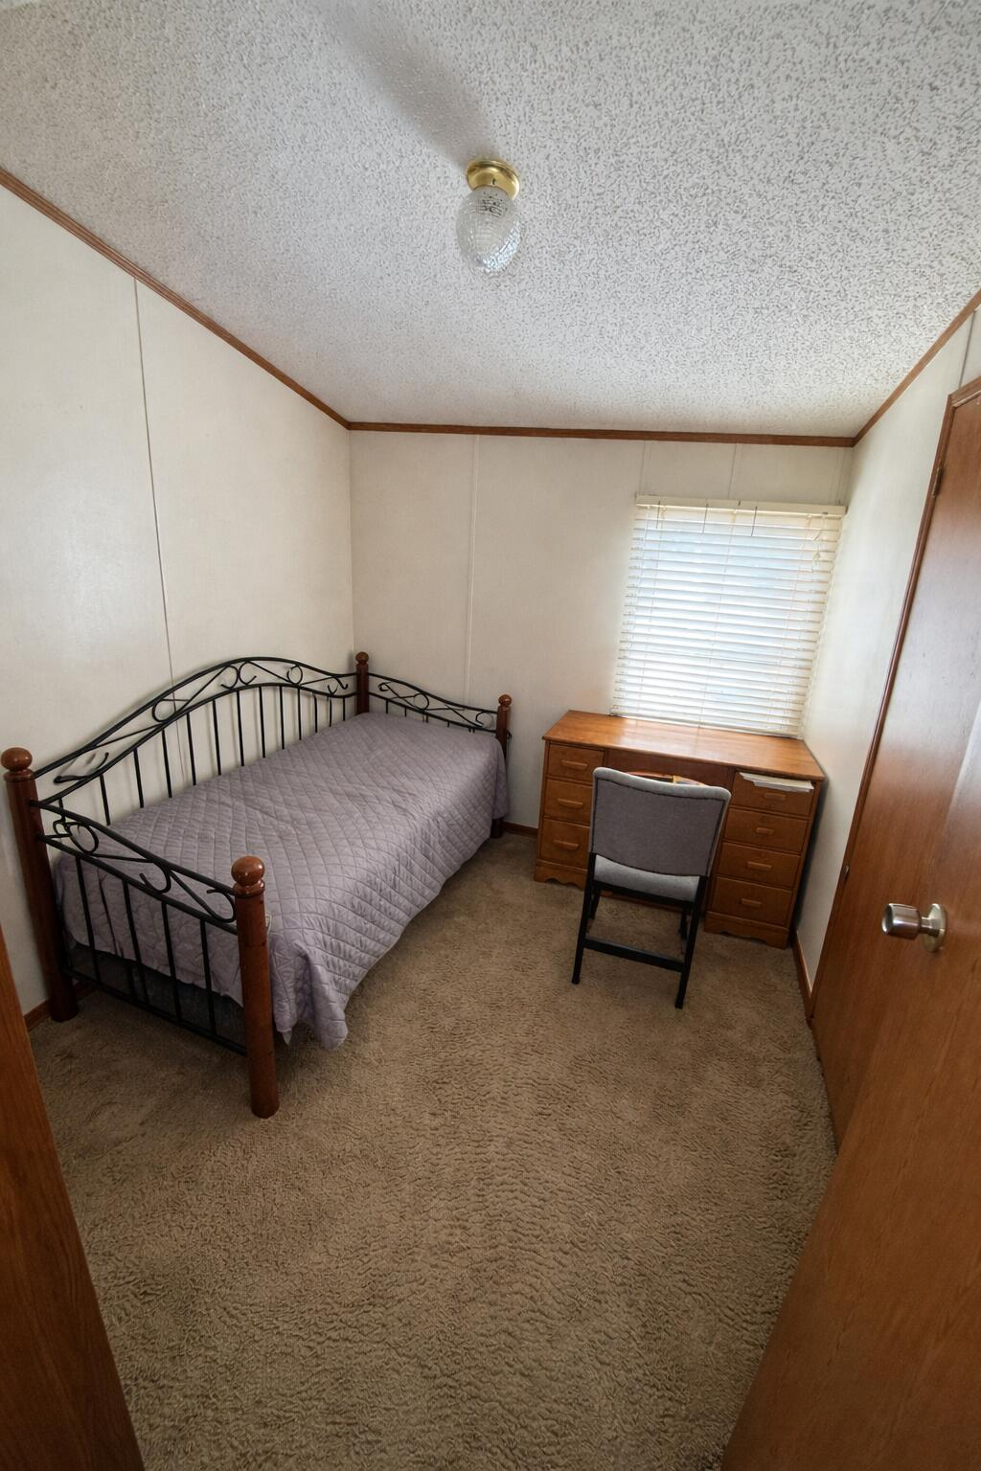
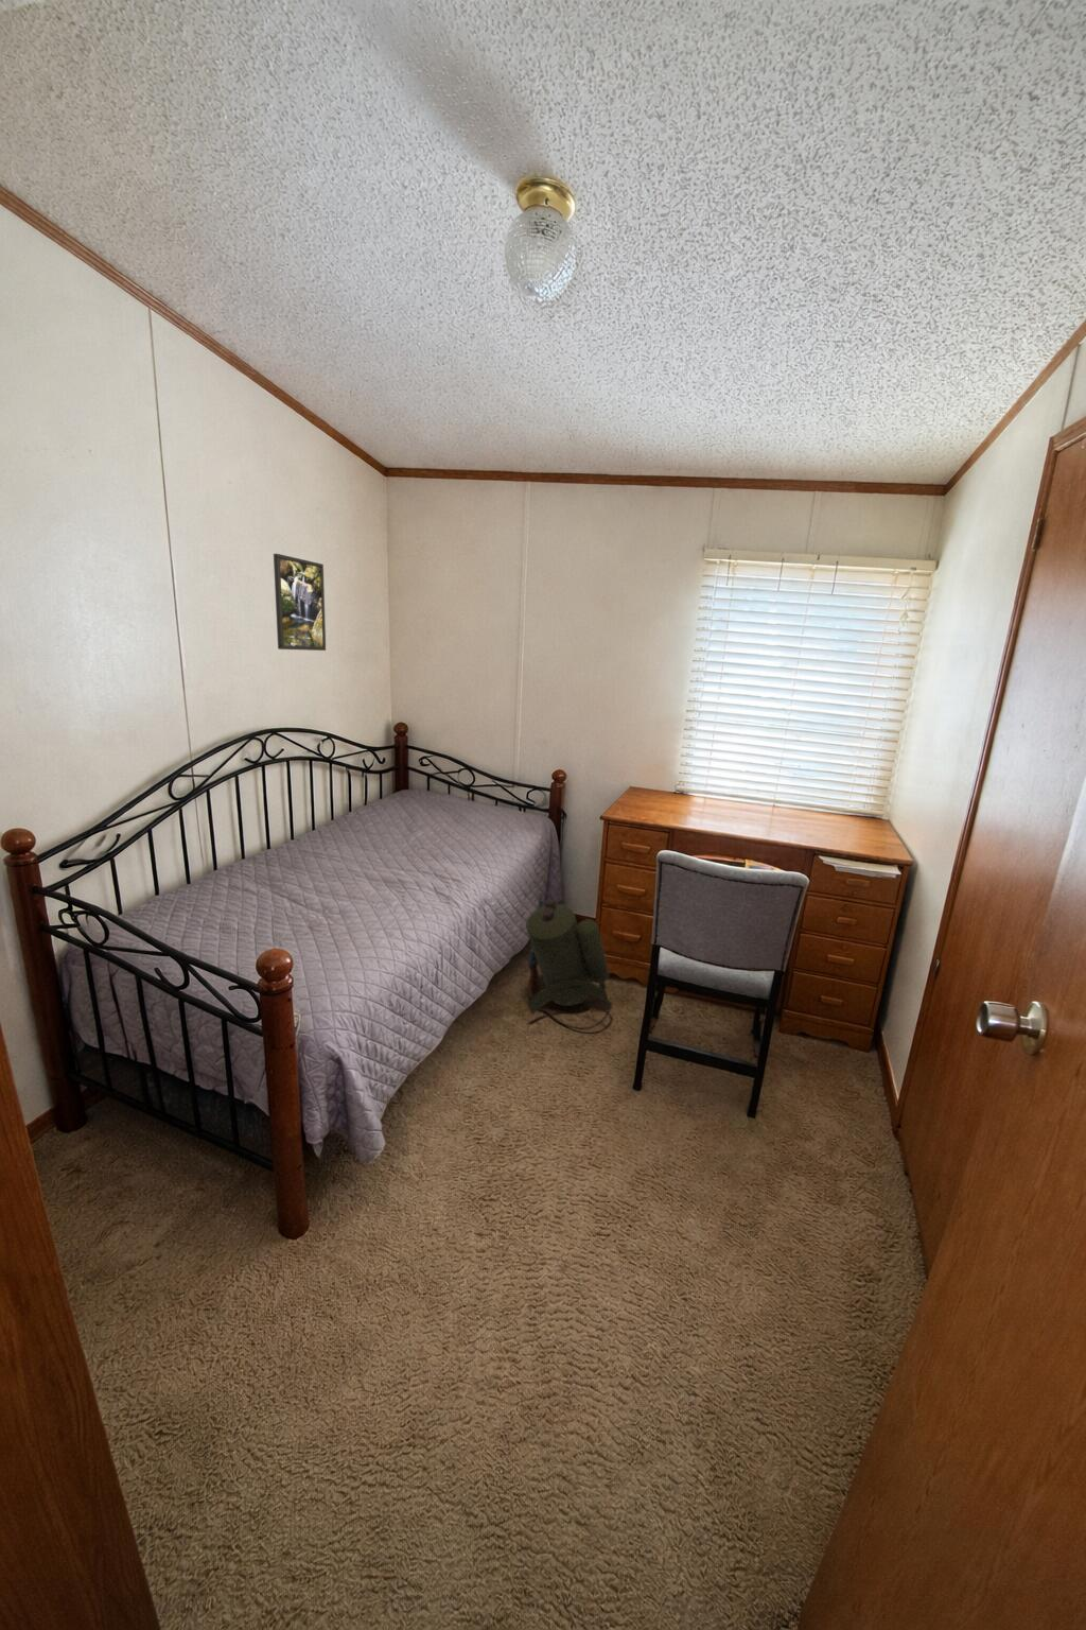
+ backpack (570, 954)
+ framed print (301, 605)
